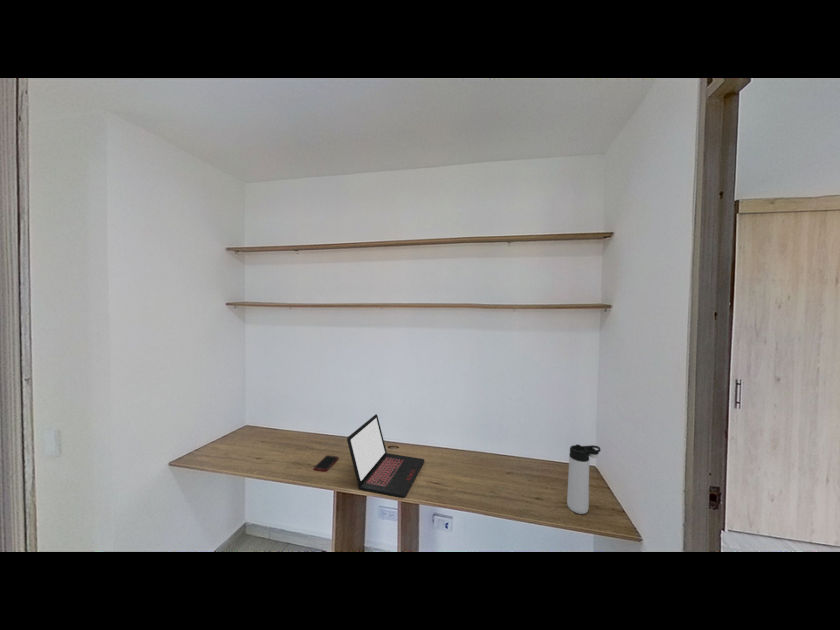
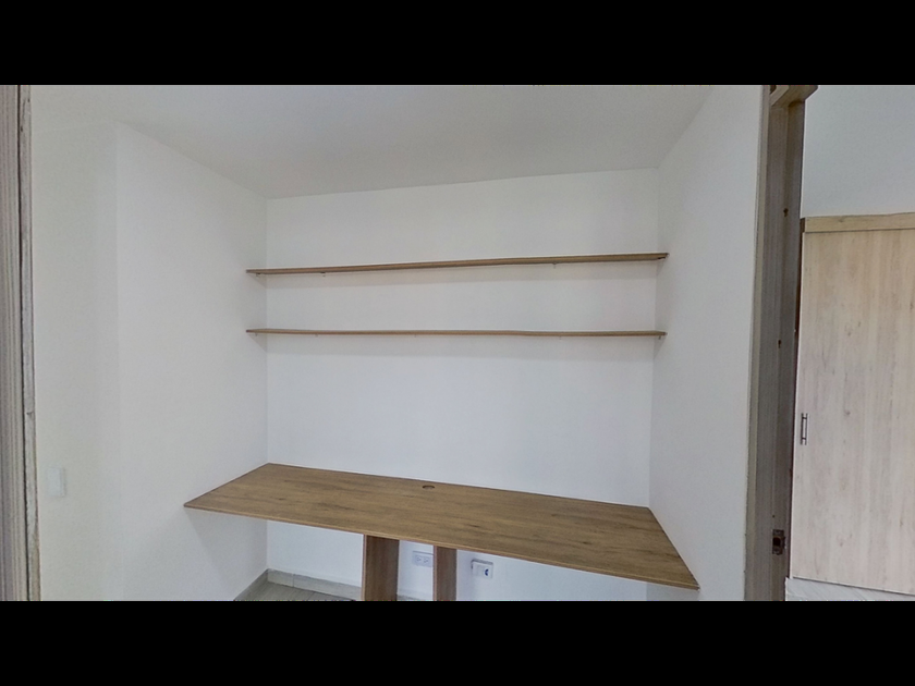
- cell phone (326, 463)
- thermos bottle (583, 477)
- laptop (388, 453)
